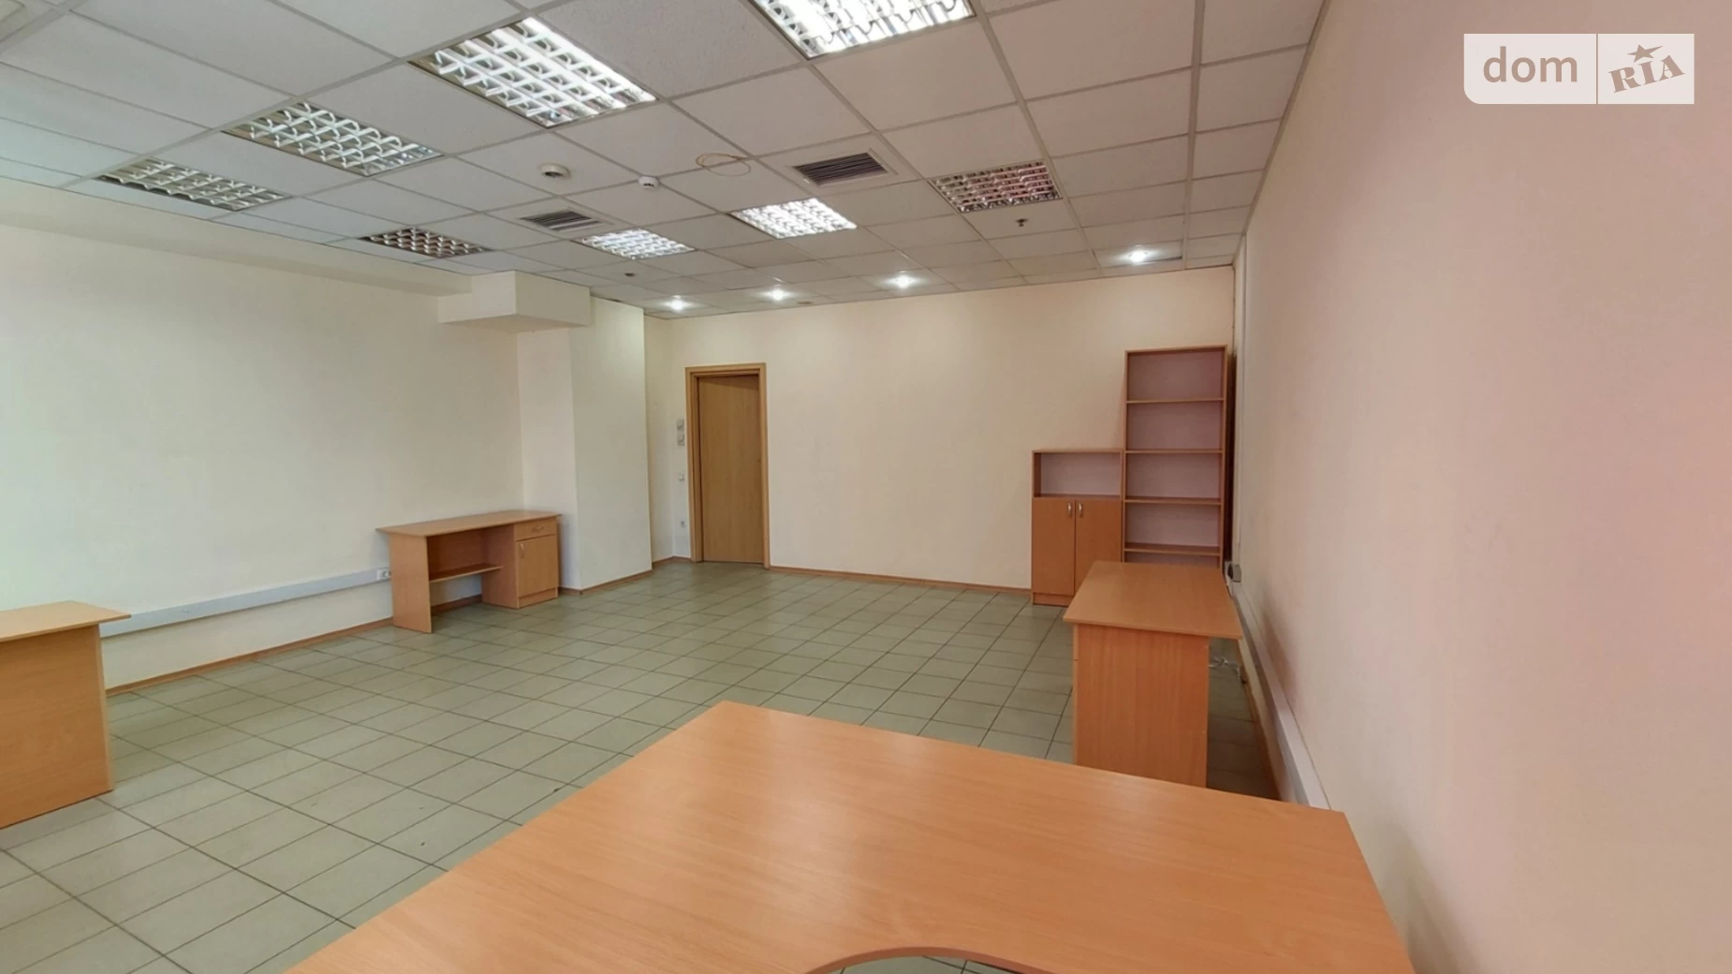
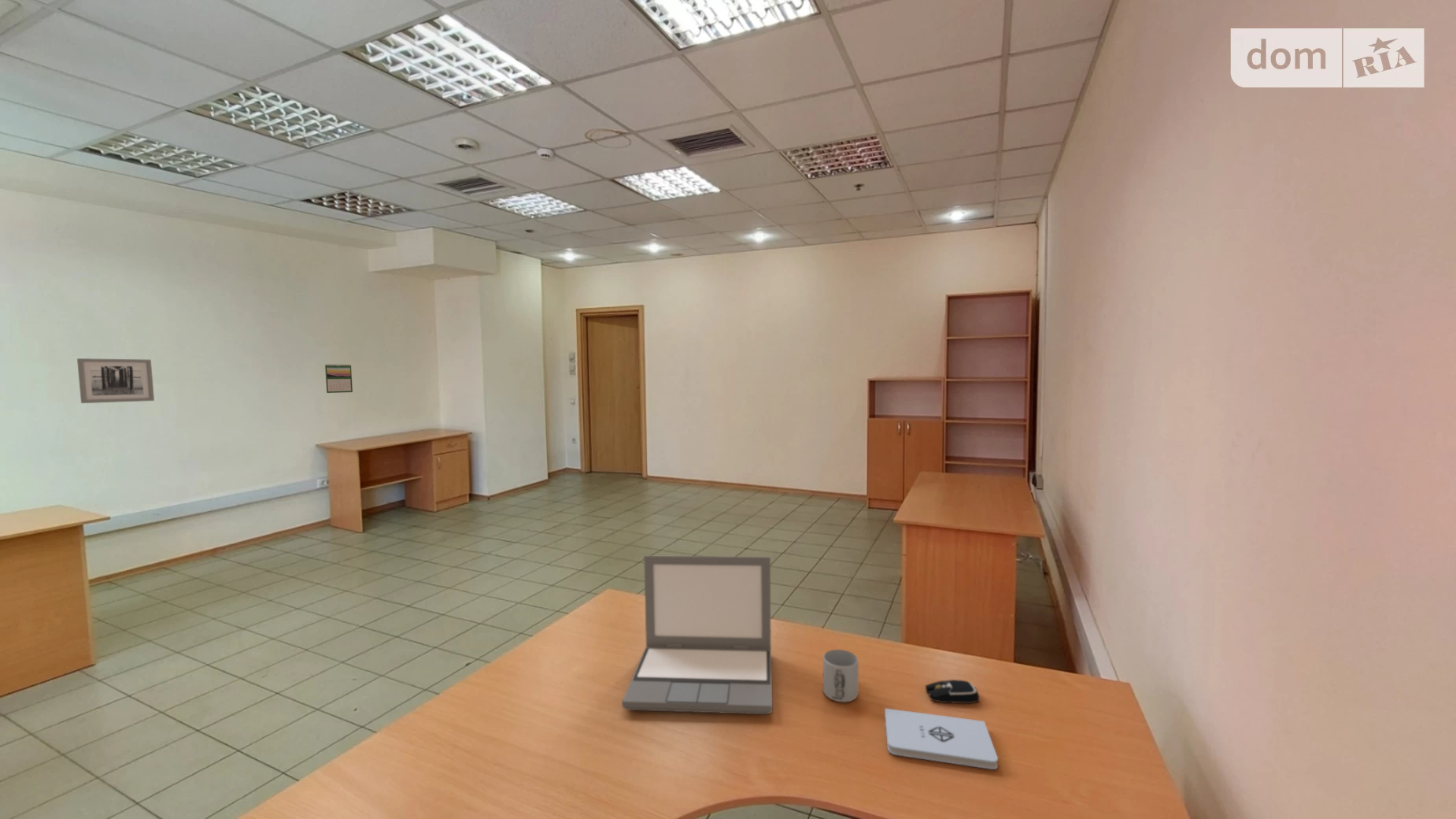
+ mug (840, 671)
+ computer mouse (952, 690)
+ calendar (338, 378)
+ wall art (117, 380)
+ notepad (937, 736)
+ laptop (702, 628)
